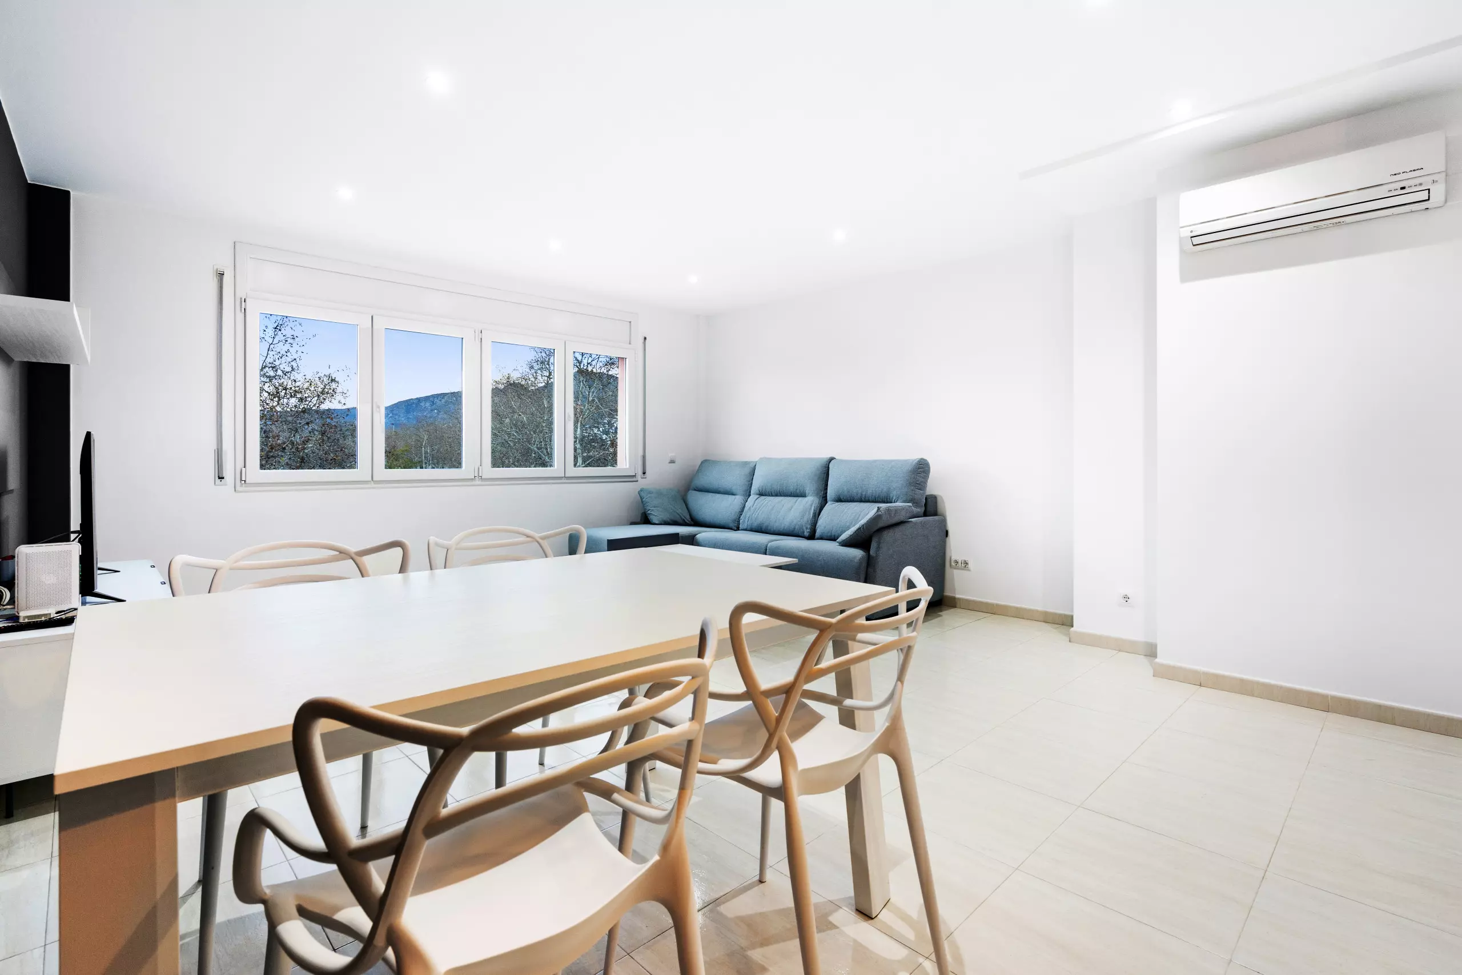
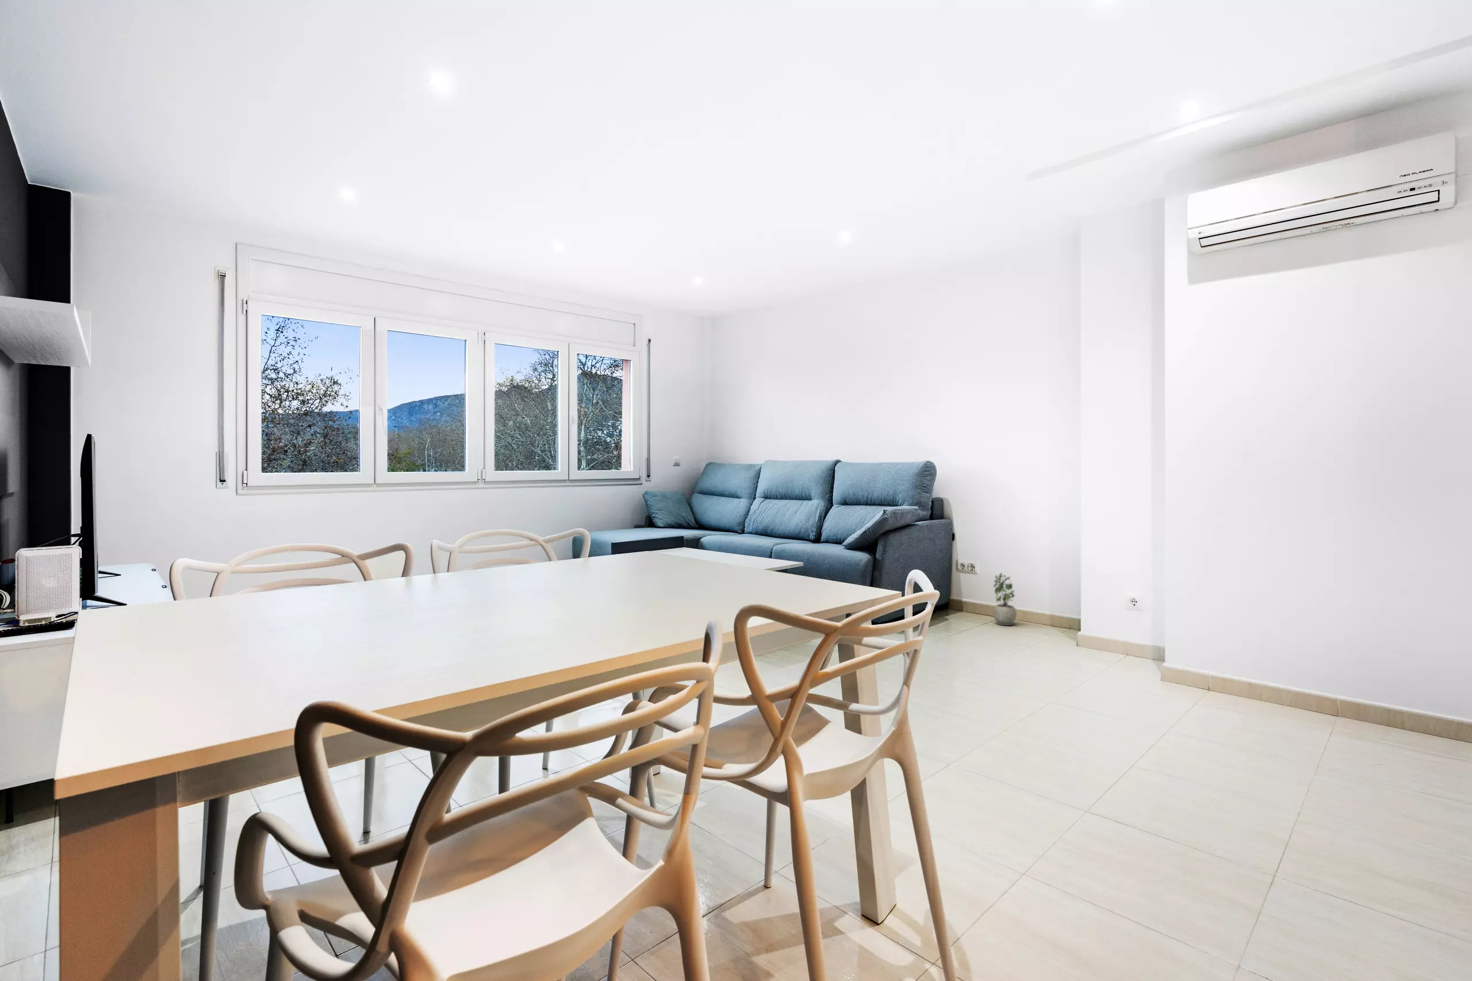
+ potted plant (1005, 599)
